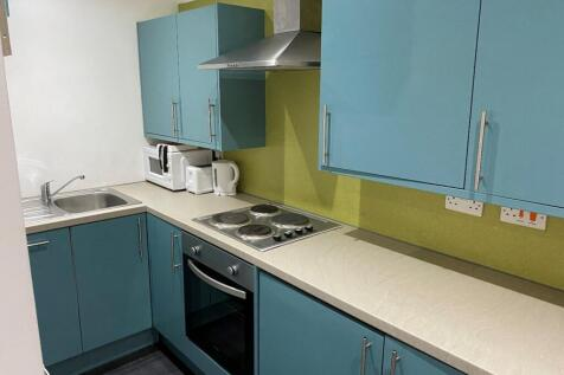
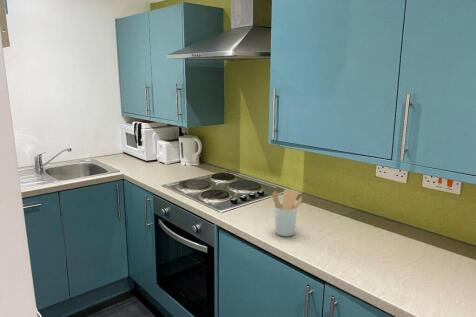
+ utensil holder (287, 211)
